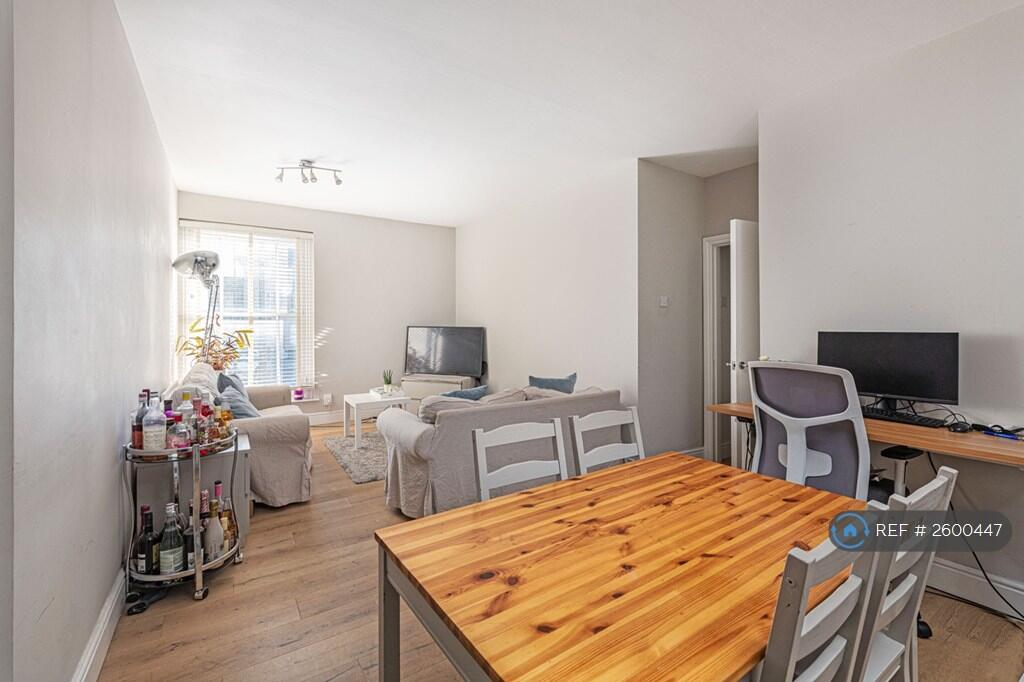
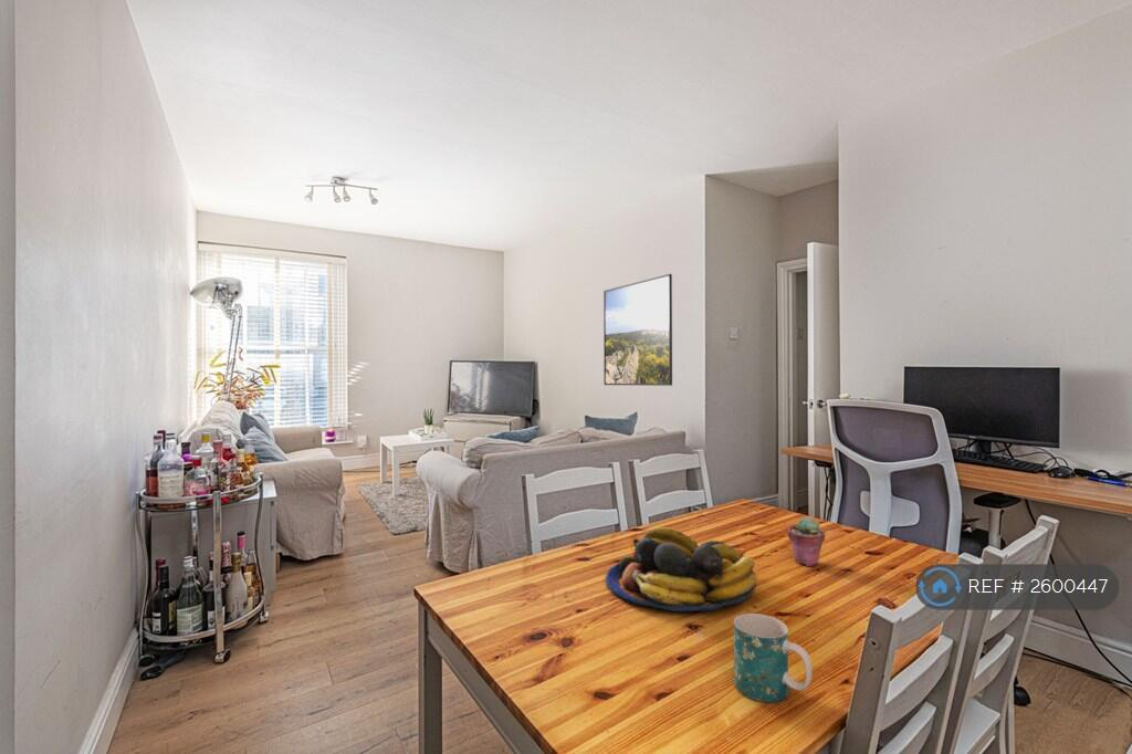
+ potted succulent (806, 540)
+ mug (772, 660)
+ fruit bowl (677, 555)
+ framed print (635, 334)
